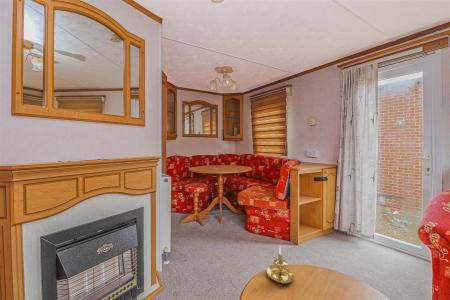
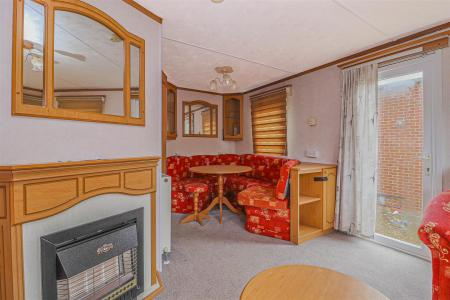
- candle holder (279, 260)
